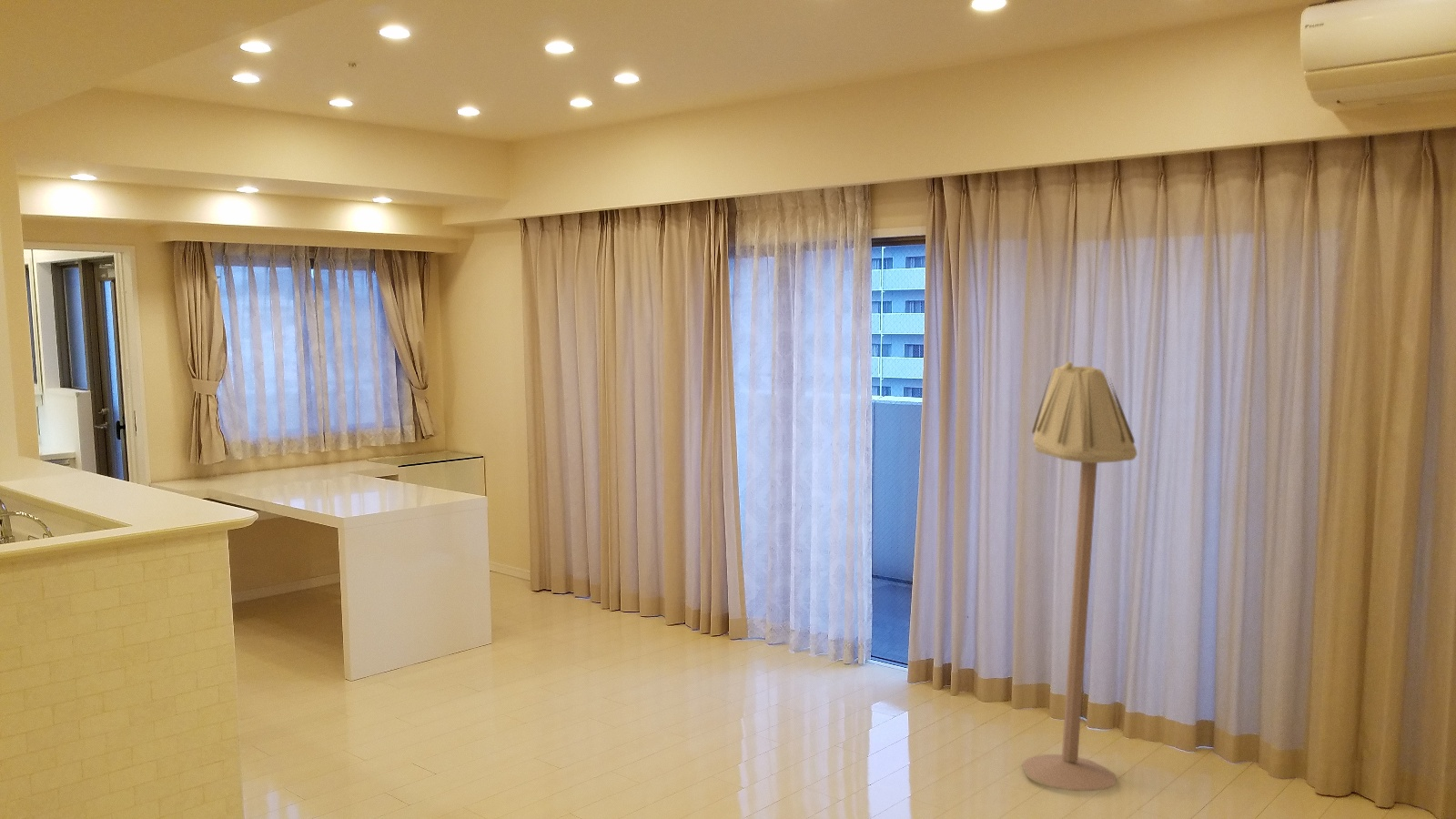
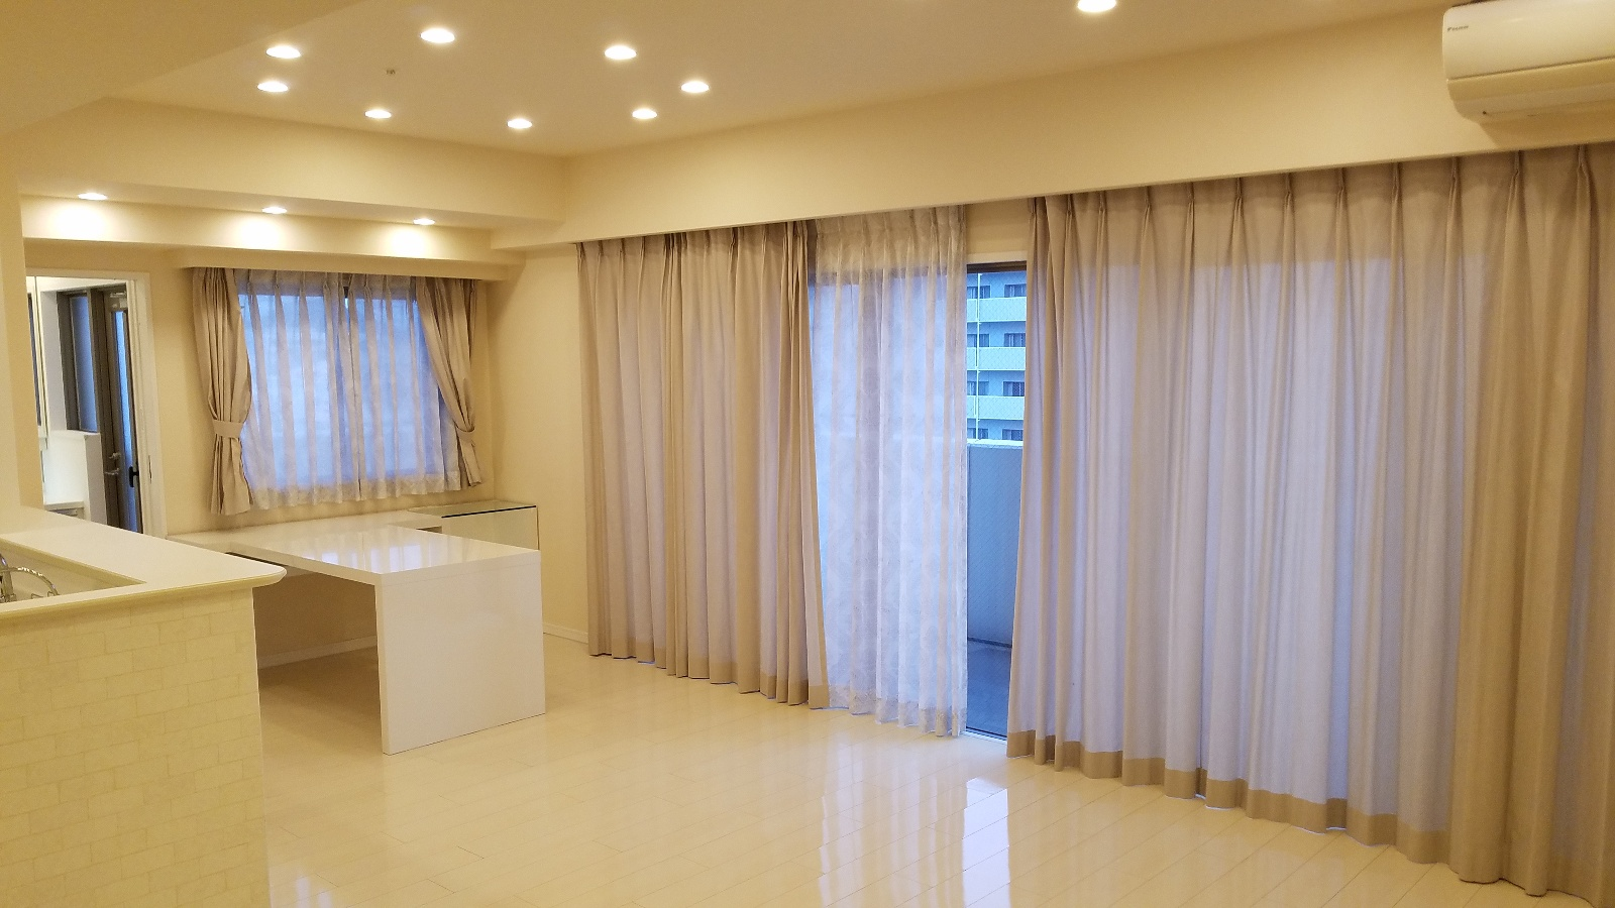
- floor lamp (1080, 567)
